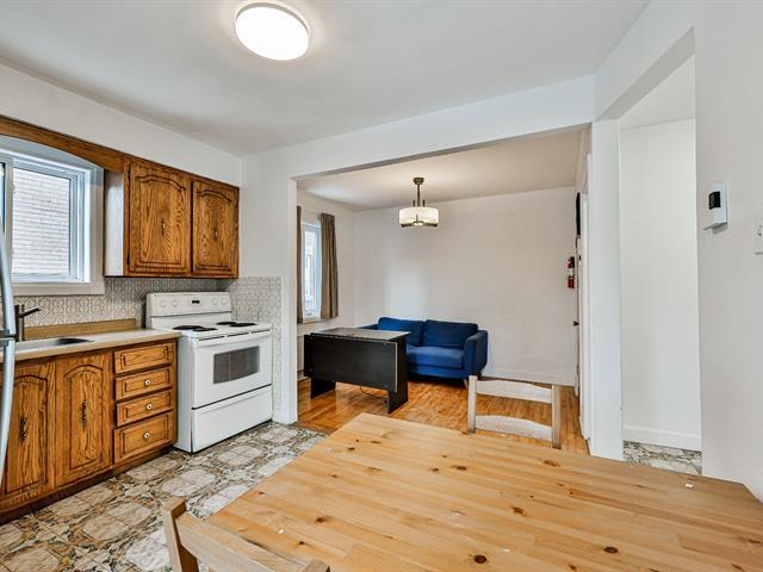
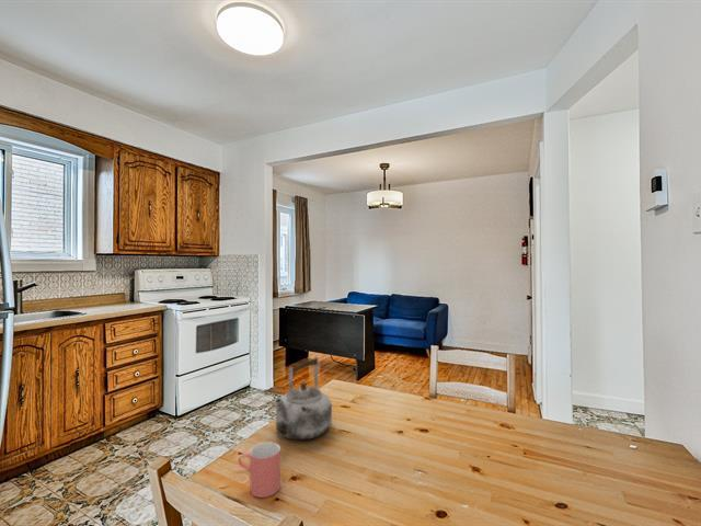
+ kettle (299, 398)
+ cup (258, 468)
